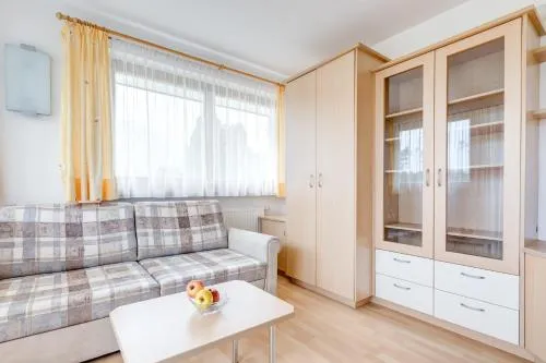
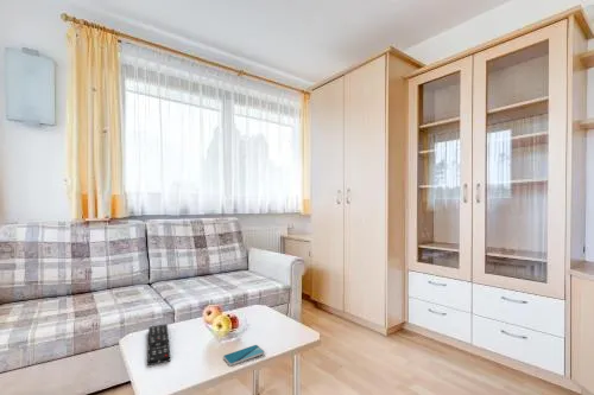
+ smartphone (244, 353)
+ remote control (158, 342)
